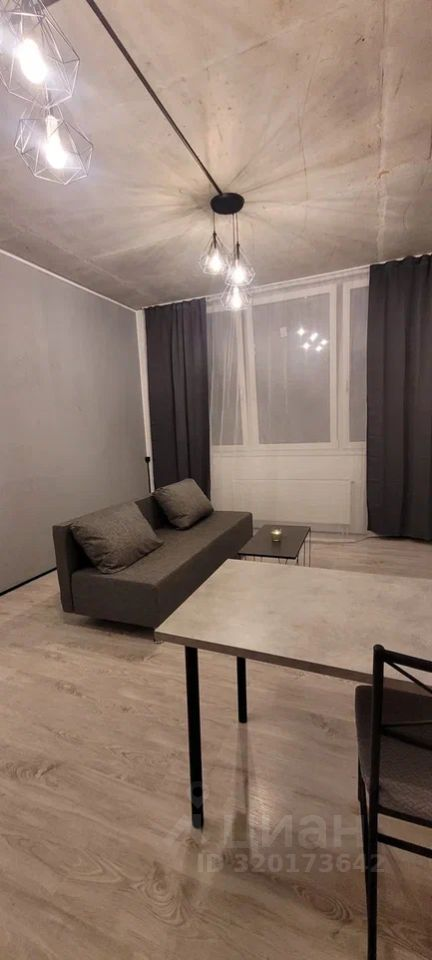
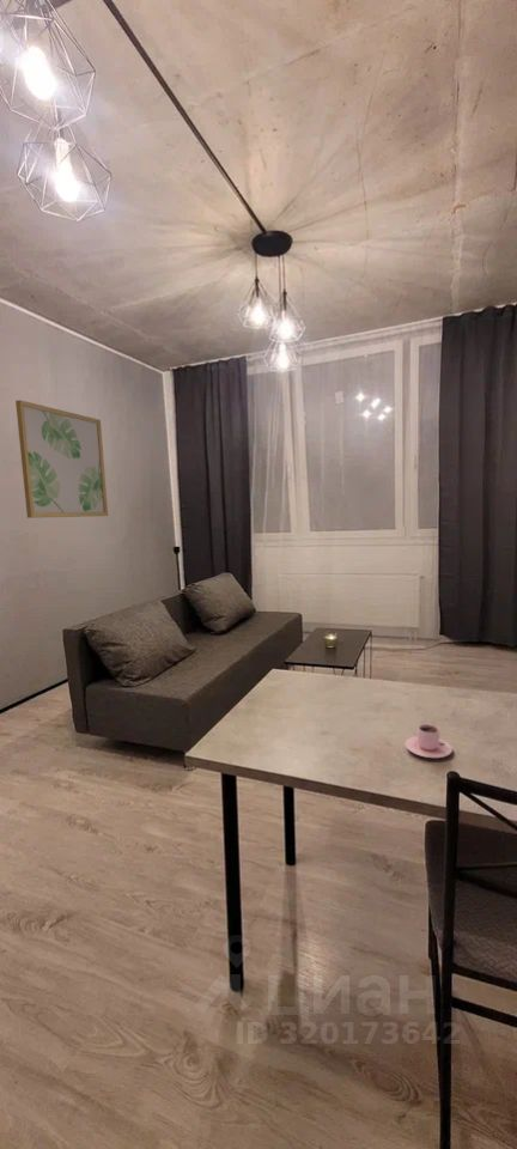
+ wall art (66, 464)
+ teacup (427, 724)
